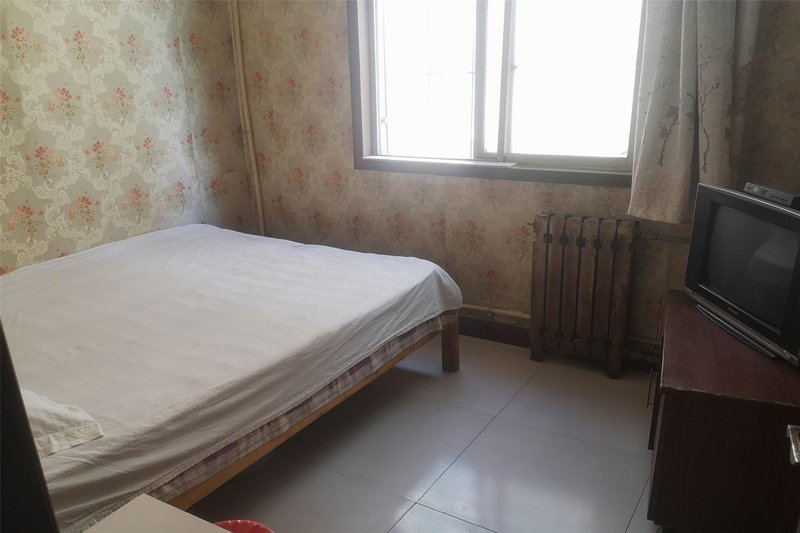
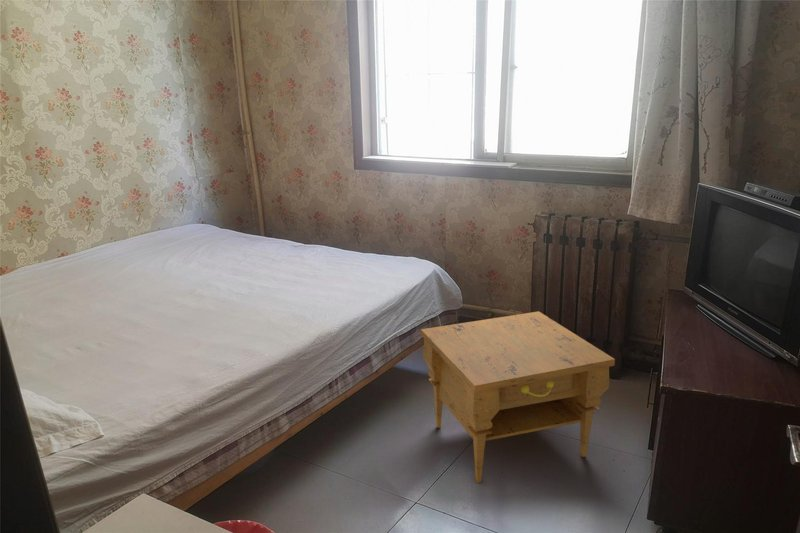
+ nightstand (509, 393)
